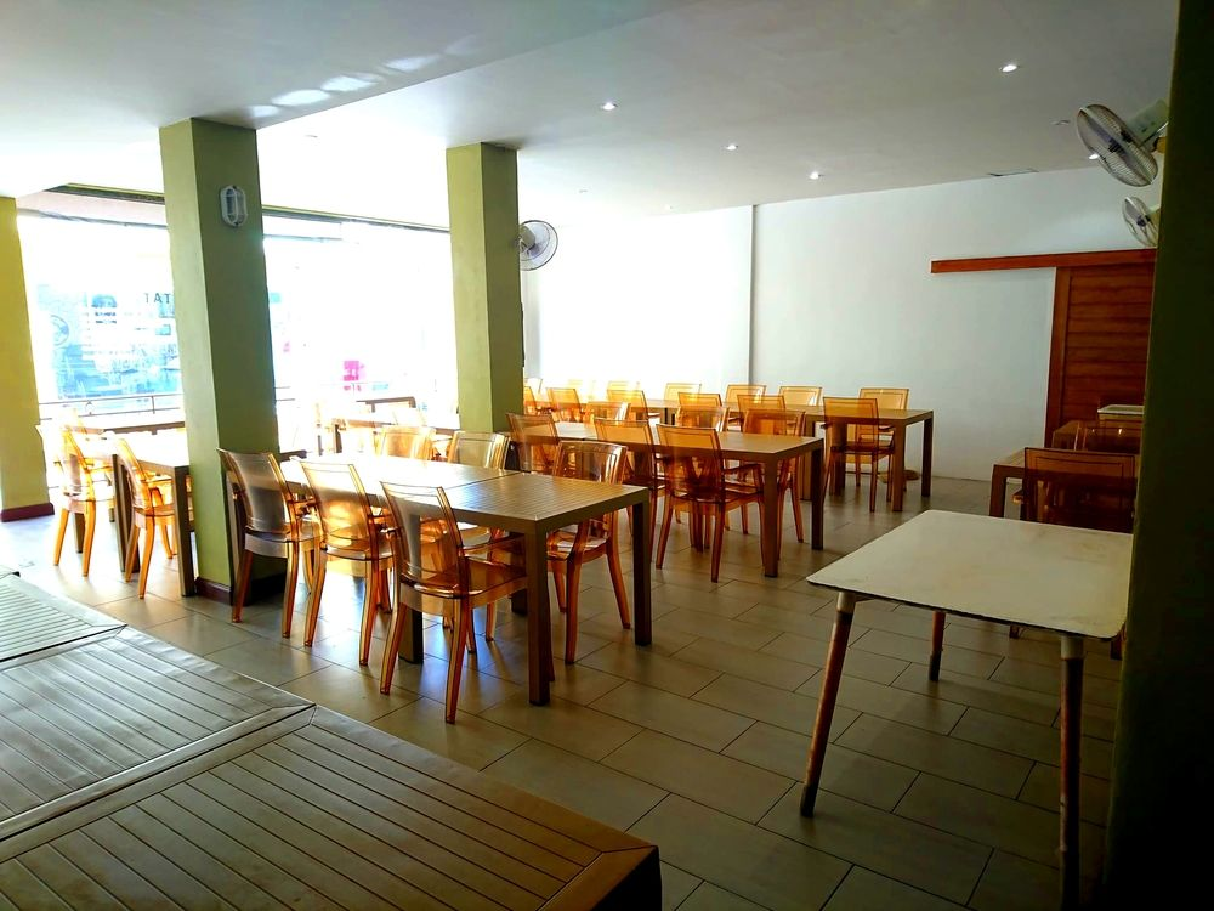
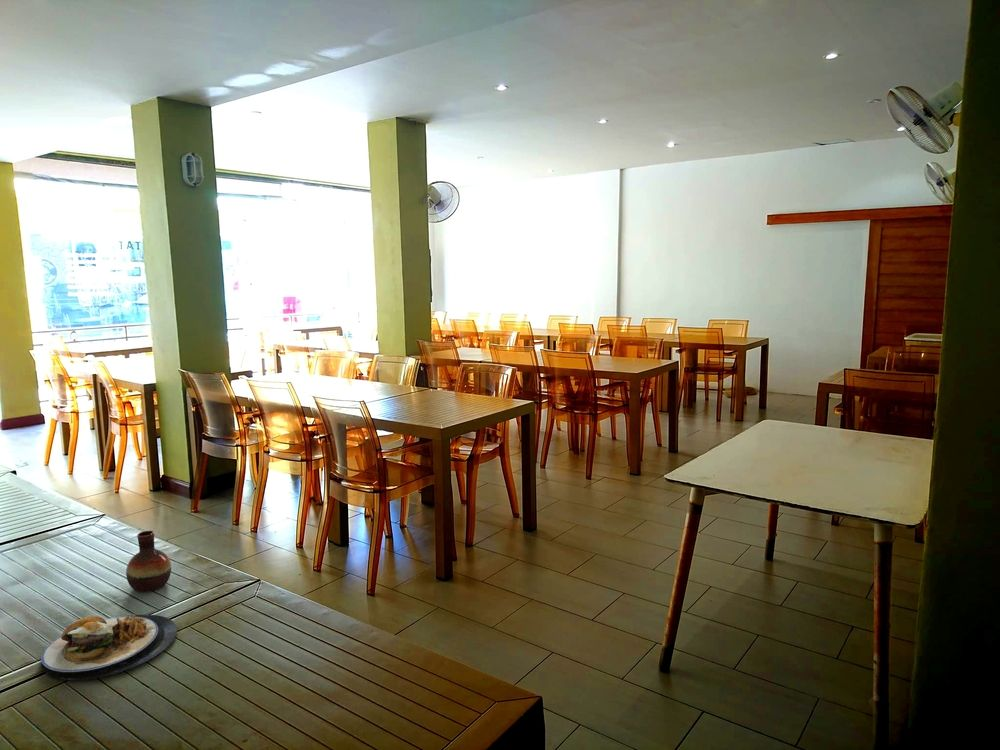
+ plate (110, 629)
+ vase (148, 559)
